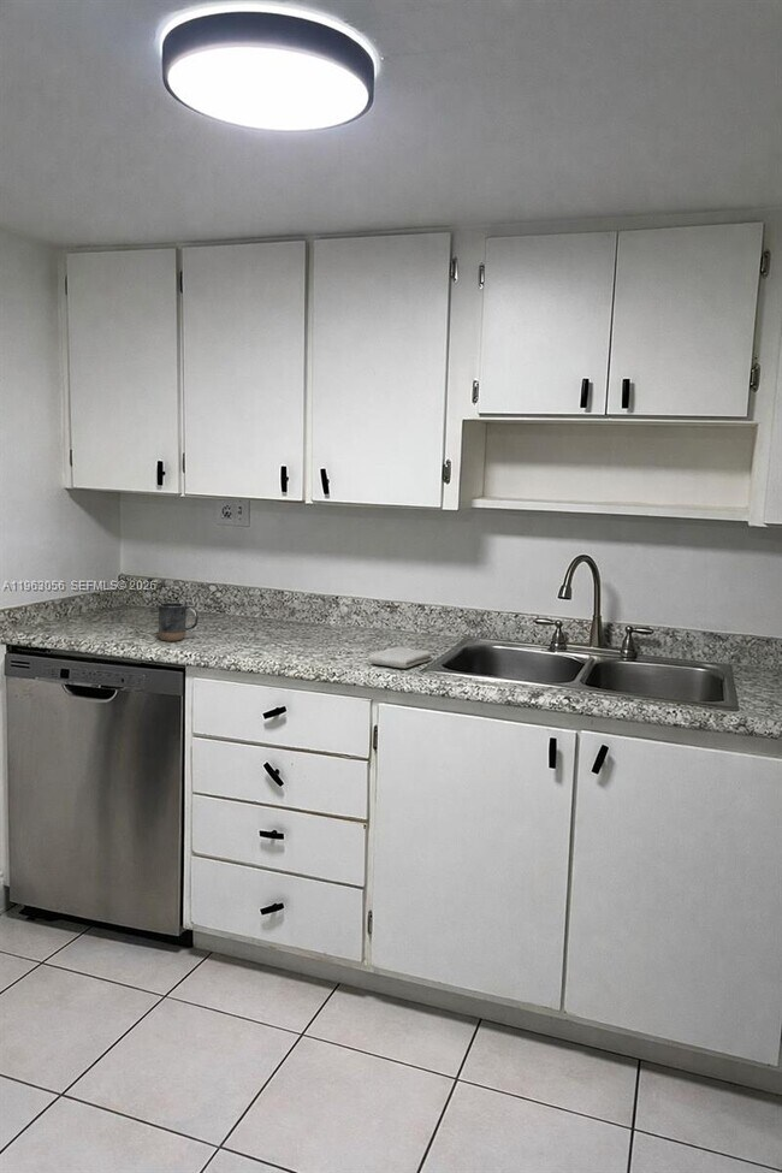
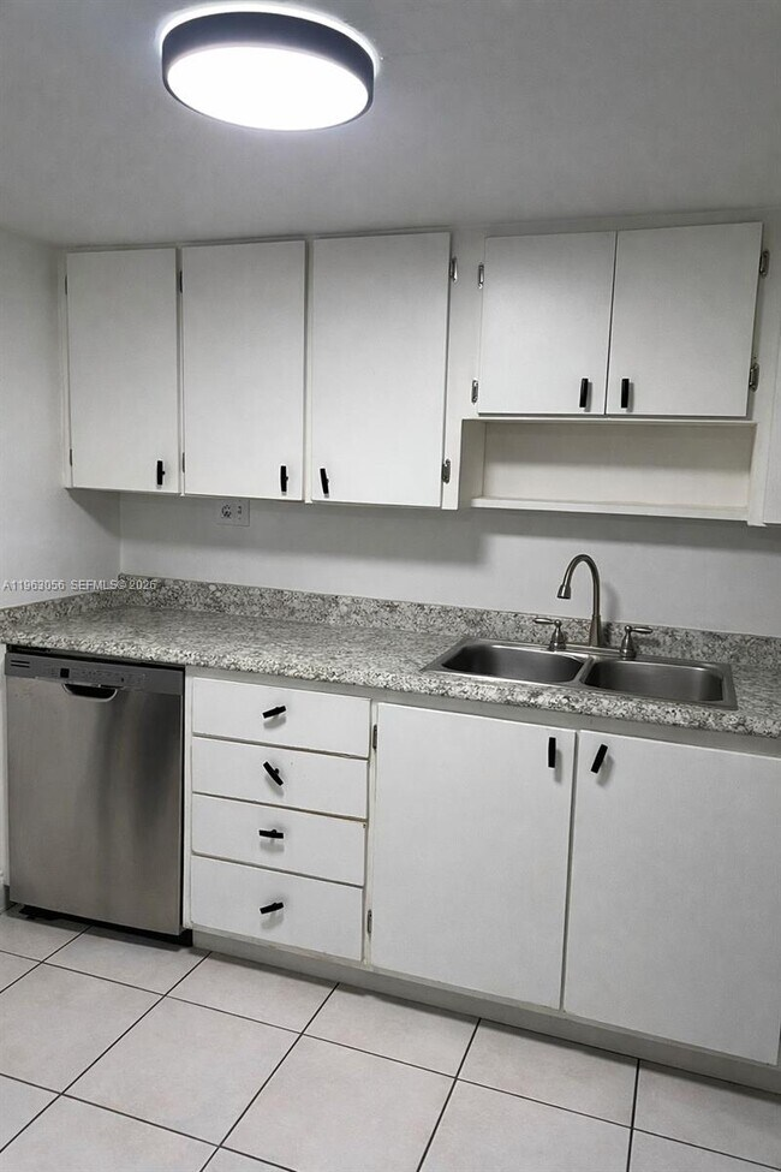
- mug (177, 620)
- washcloth (401, 657)
